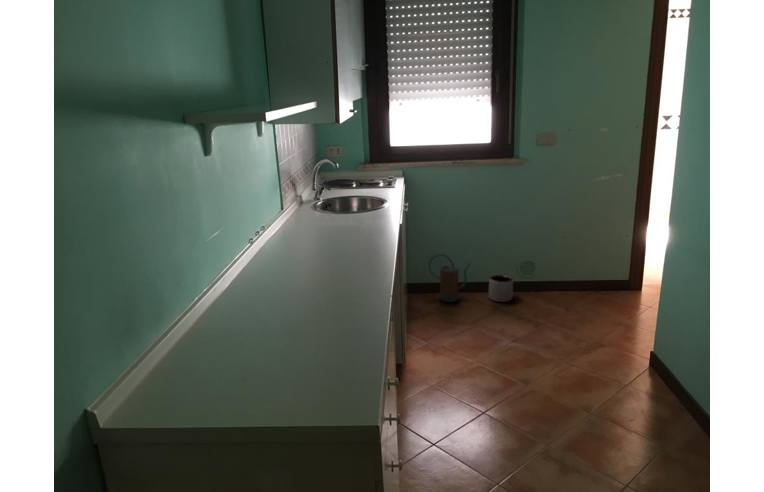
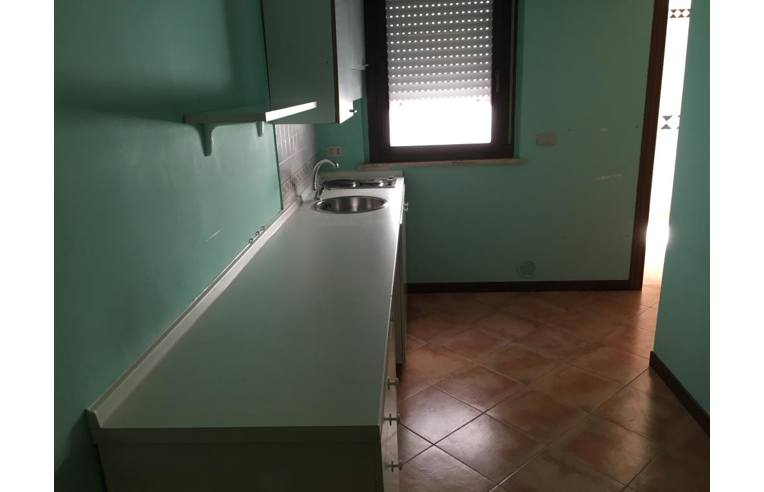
- watering can (449, 276)
- planter (500, 288)
